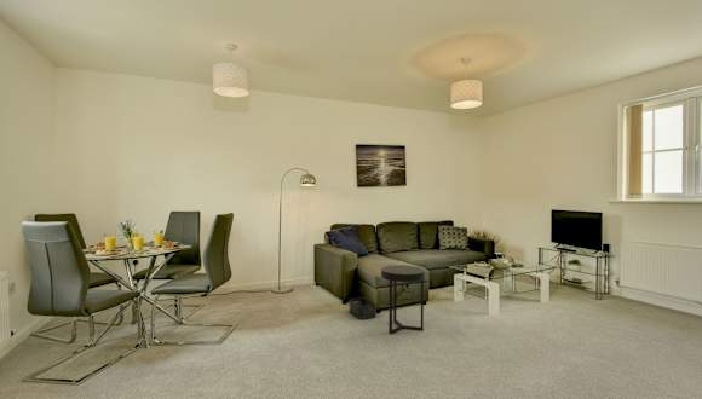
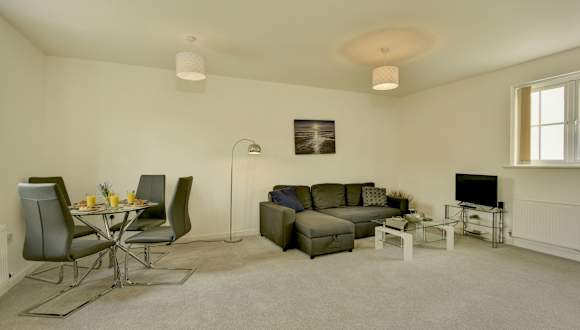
- side table (395, 299)
- storage bin (362, 307)
